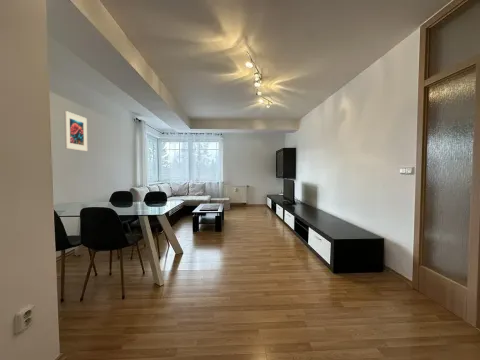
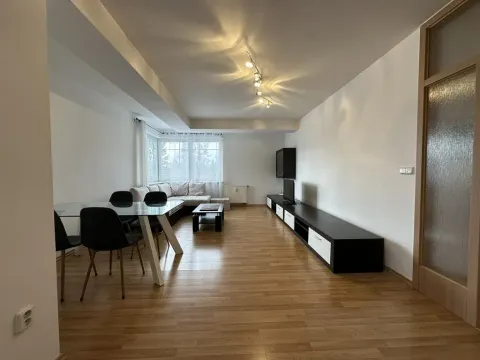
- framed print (76, 132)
